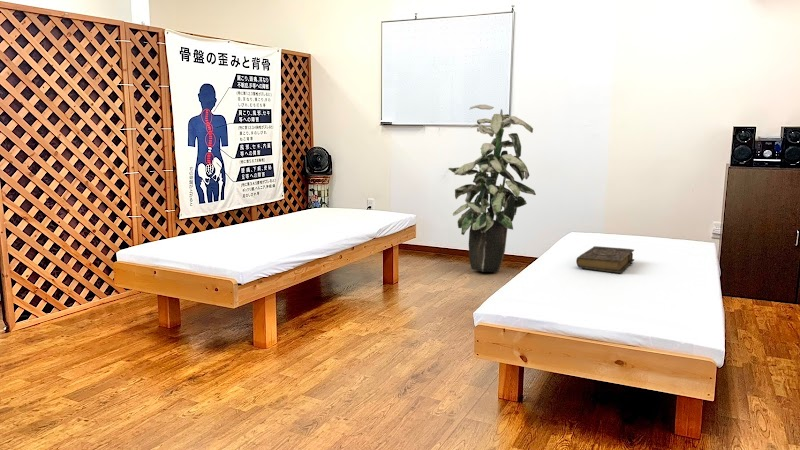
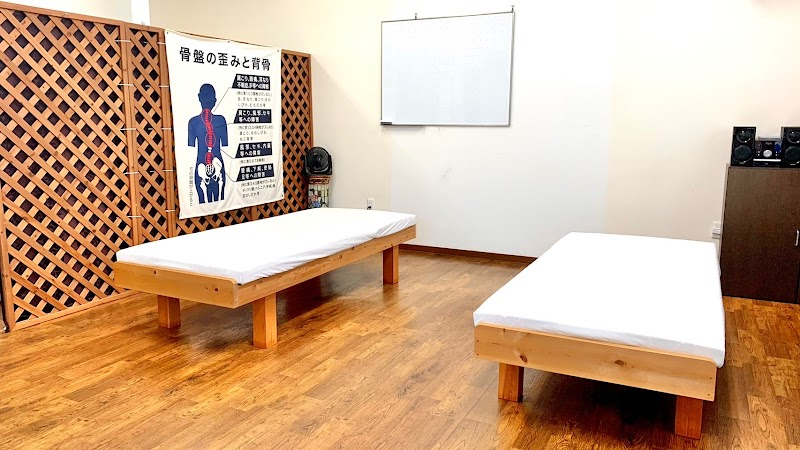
- book (606, 258)
- indoor plant (488, 189)
